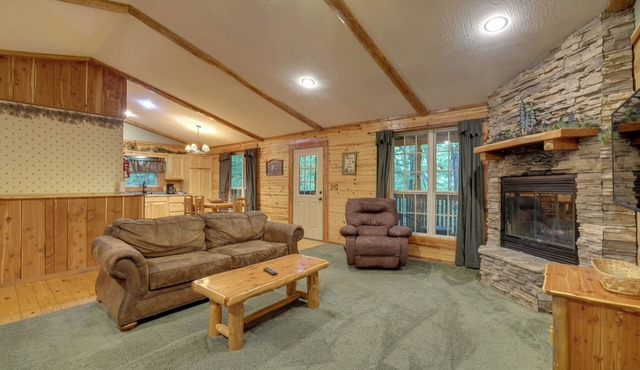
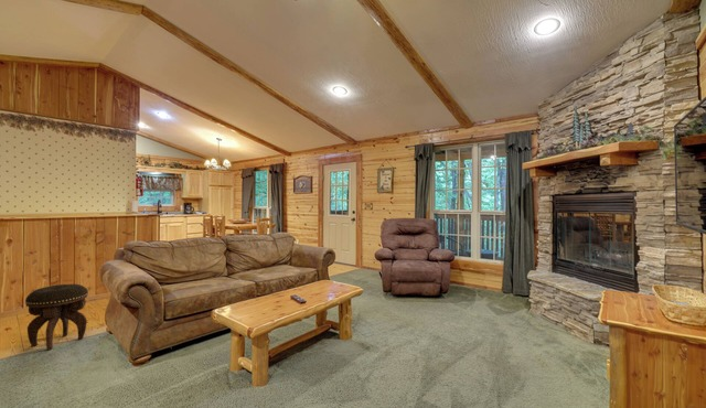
+ footstool (57, 314)
